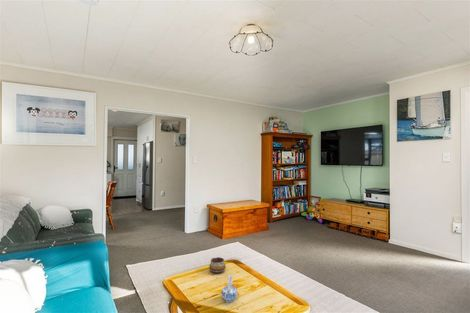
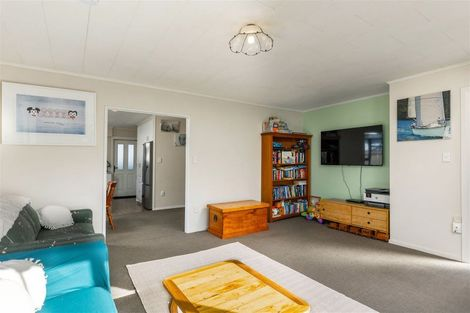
- decorative bowl (217, 265)
- ceramic pitcher (229, 286)
